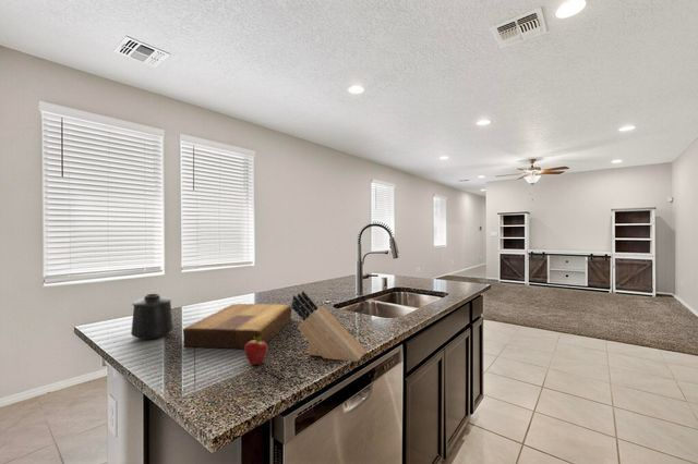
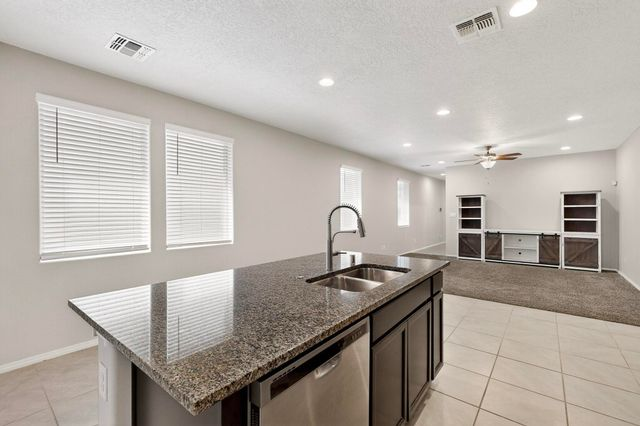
- cutting board (244, 322)
- knife block (326, 323)
- mug (149, 314)
- fruit (256, 347)
